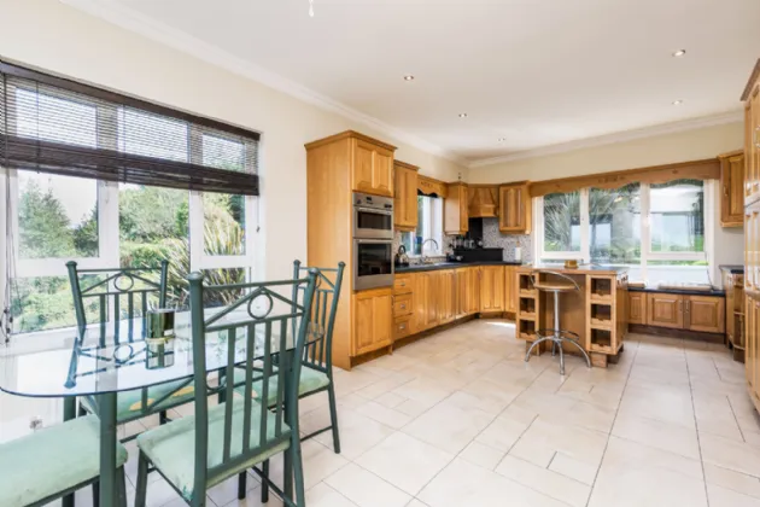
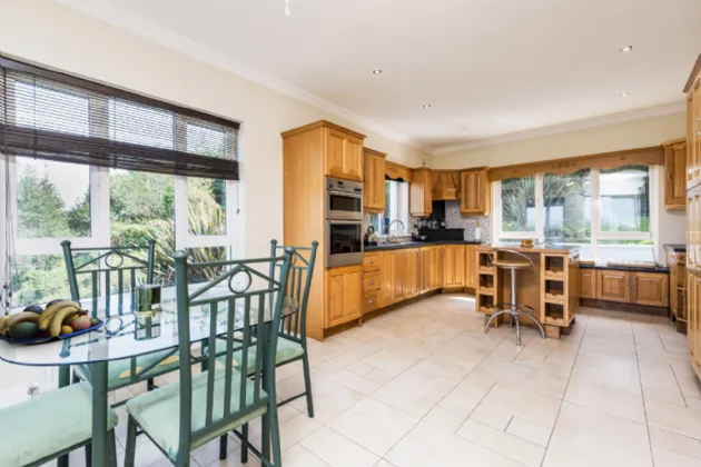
+ fruit bowl (55, 316)
